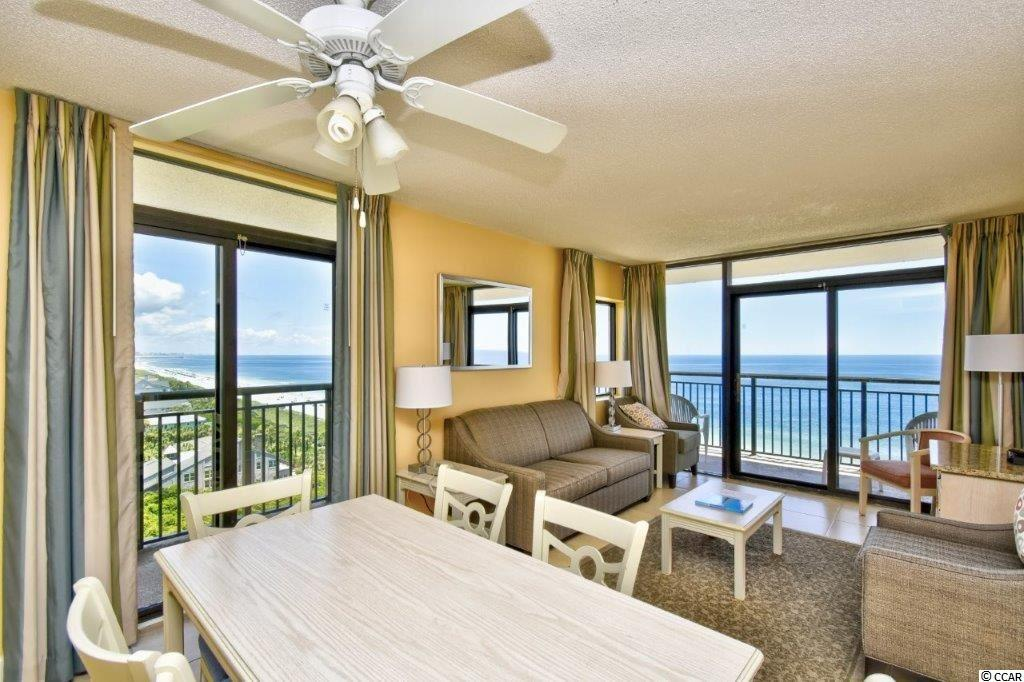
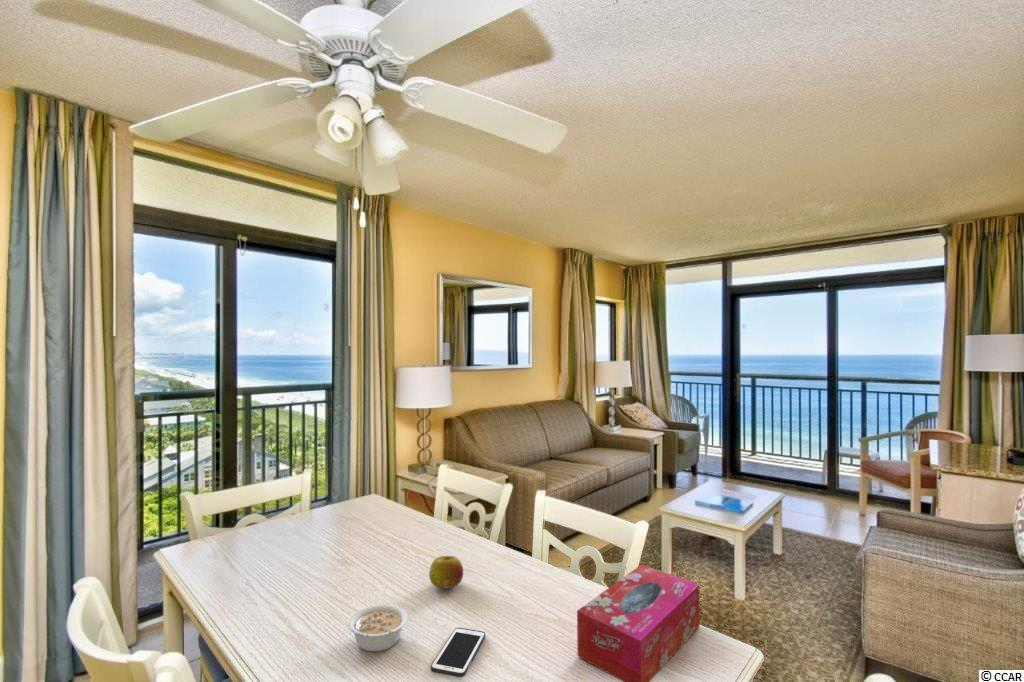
+ legume (380, 627)
+ tissue box (641, 618)
+ fruit (446, 572)
+ cell phone (459, 650)
